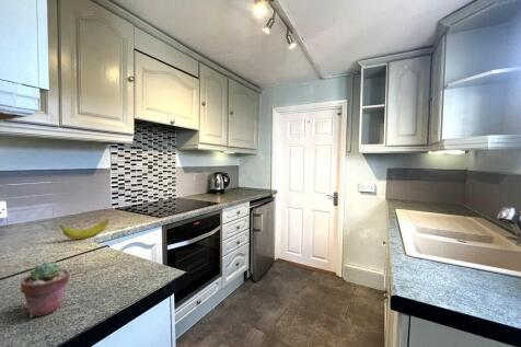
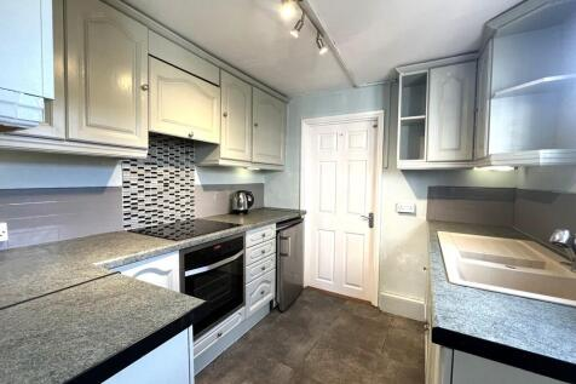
- banana (85, 230)
- potted succulent (46, 286)
